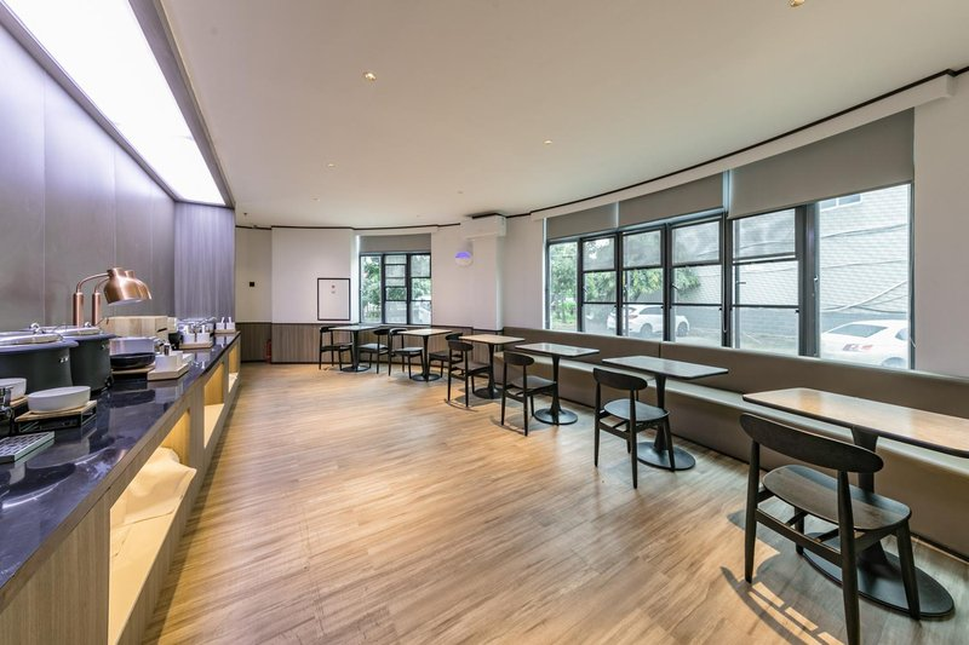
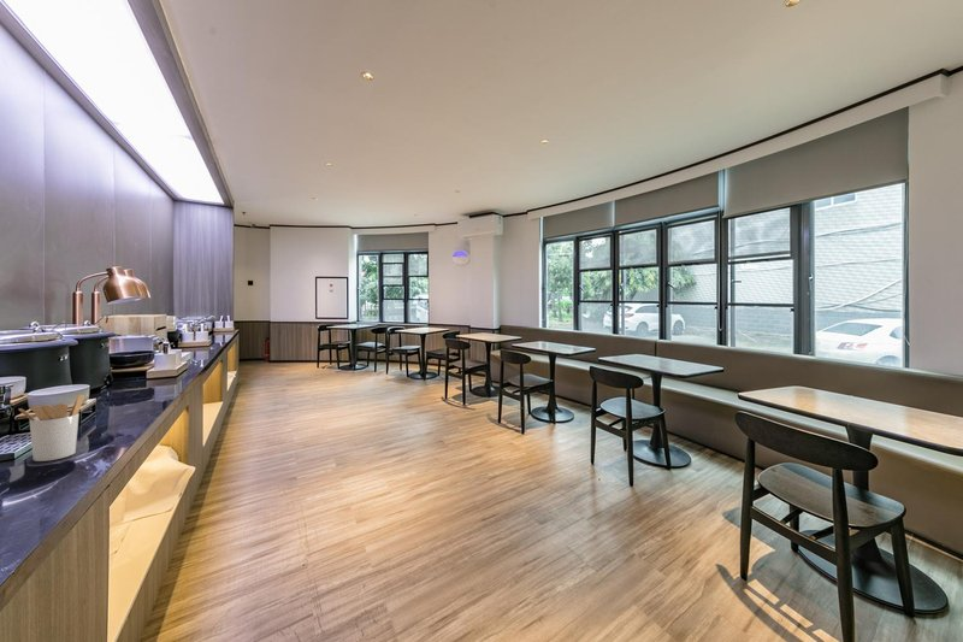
+ utensil holder (53, 428)
